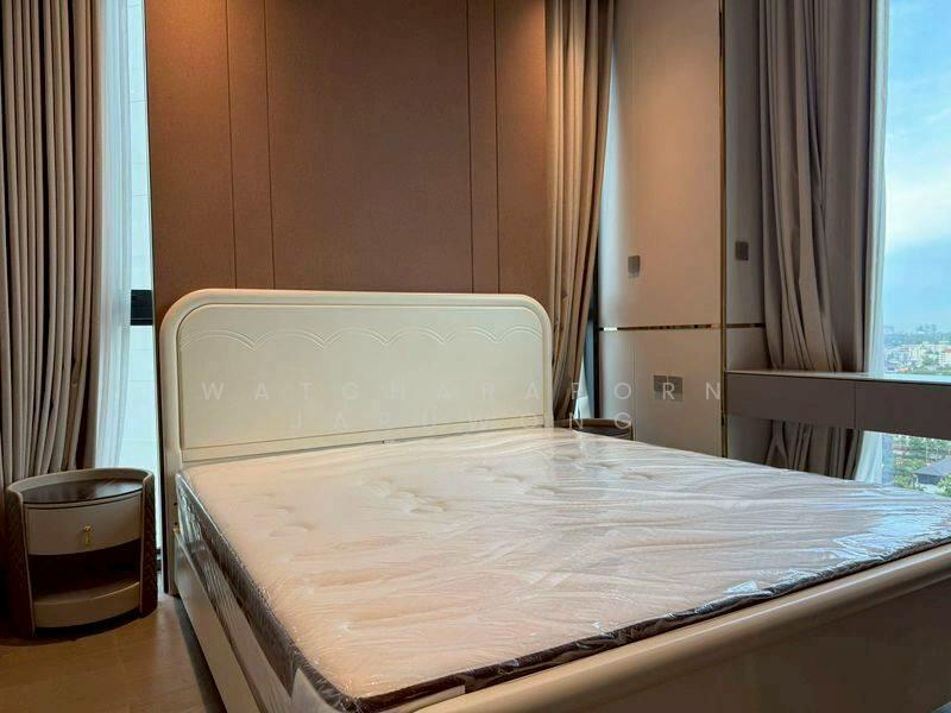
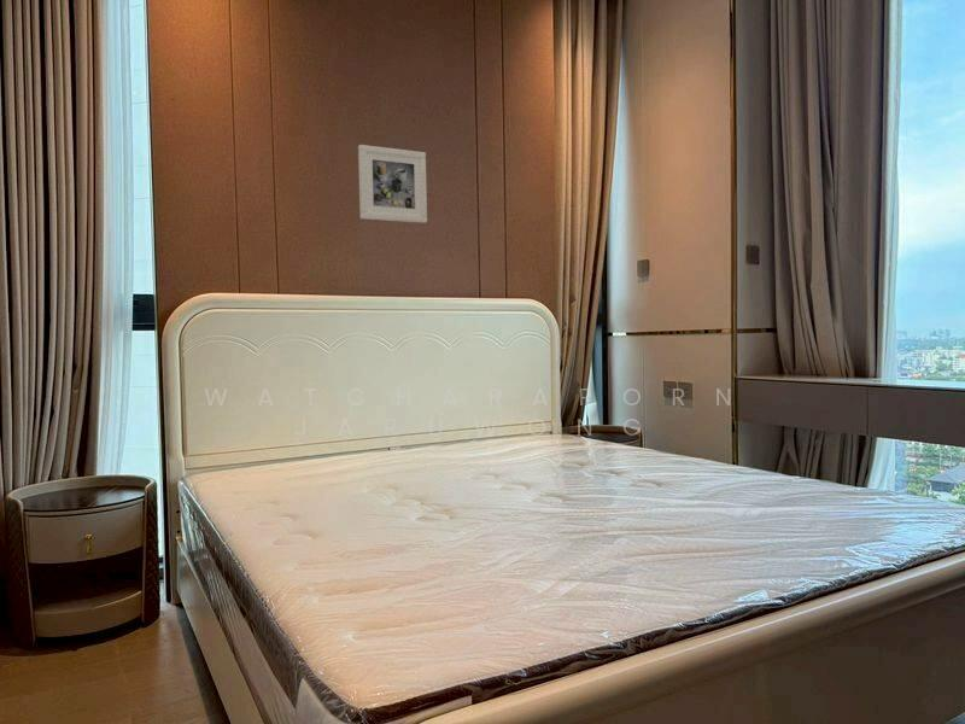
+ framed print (393, 185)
